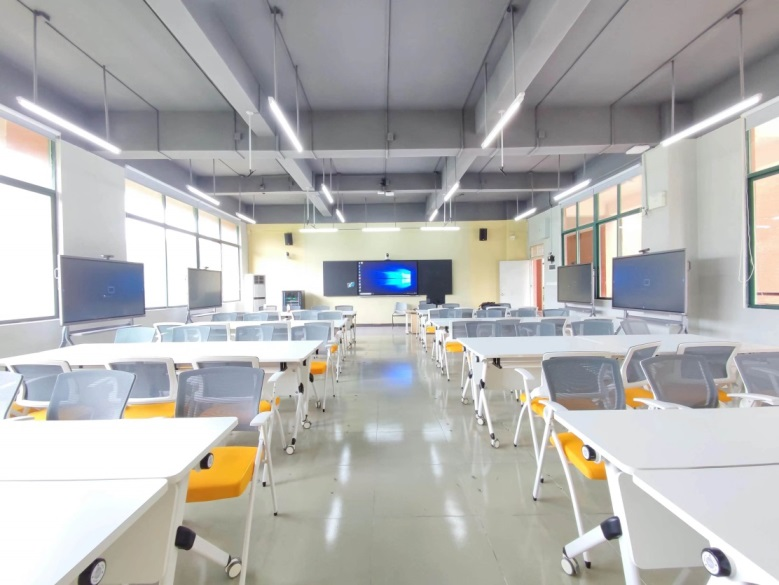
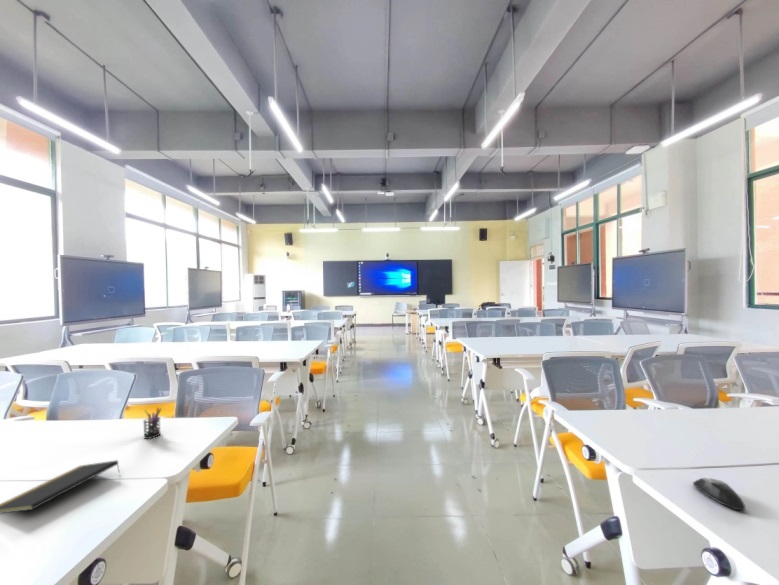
+ notepad (59, 485)
+ mouse (719, 490)
+ pen holder (154, 421)
